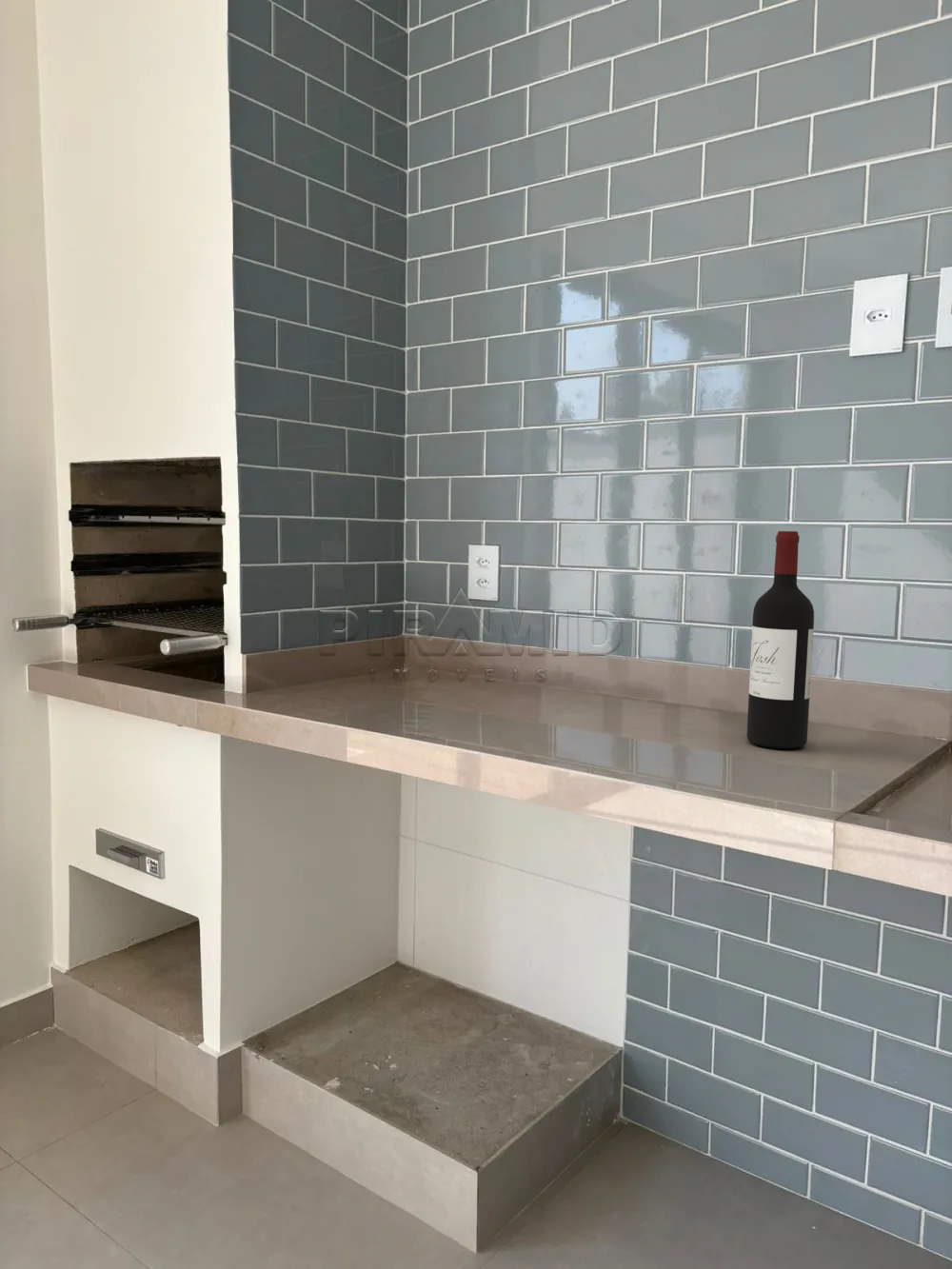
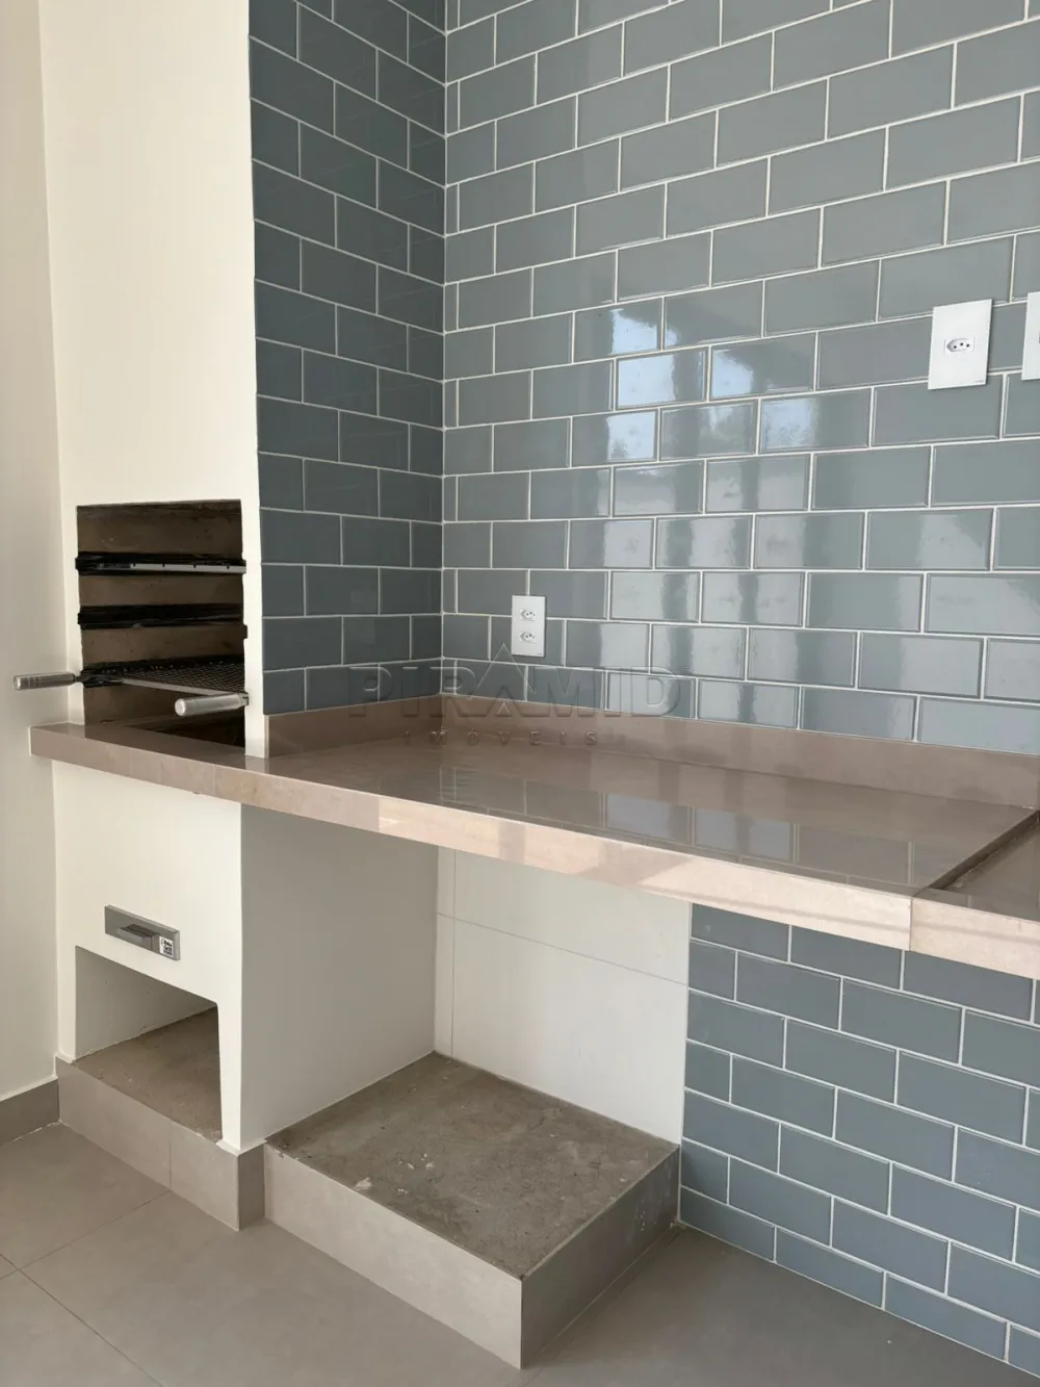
- wine bottle (782, 639)
